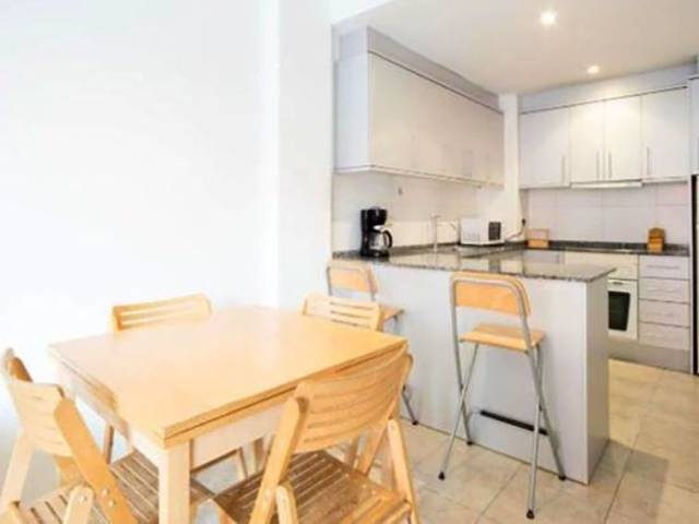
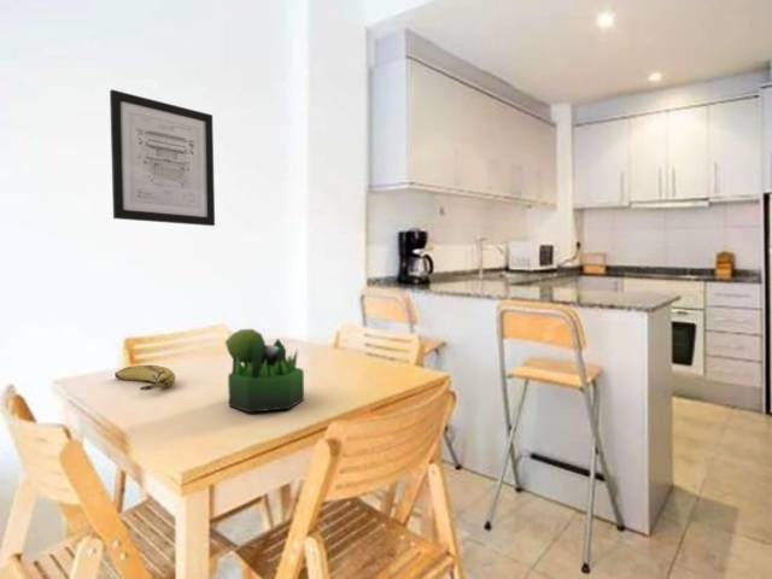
+ plant (264, 364)
+ fruit (141, 376)
+ wall art (165, 163)
